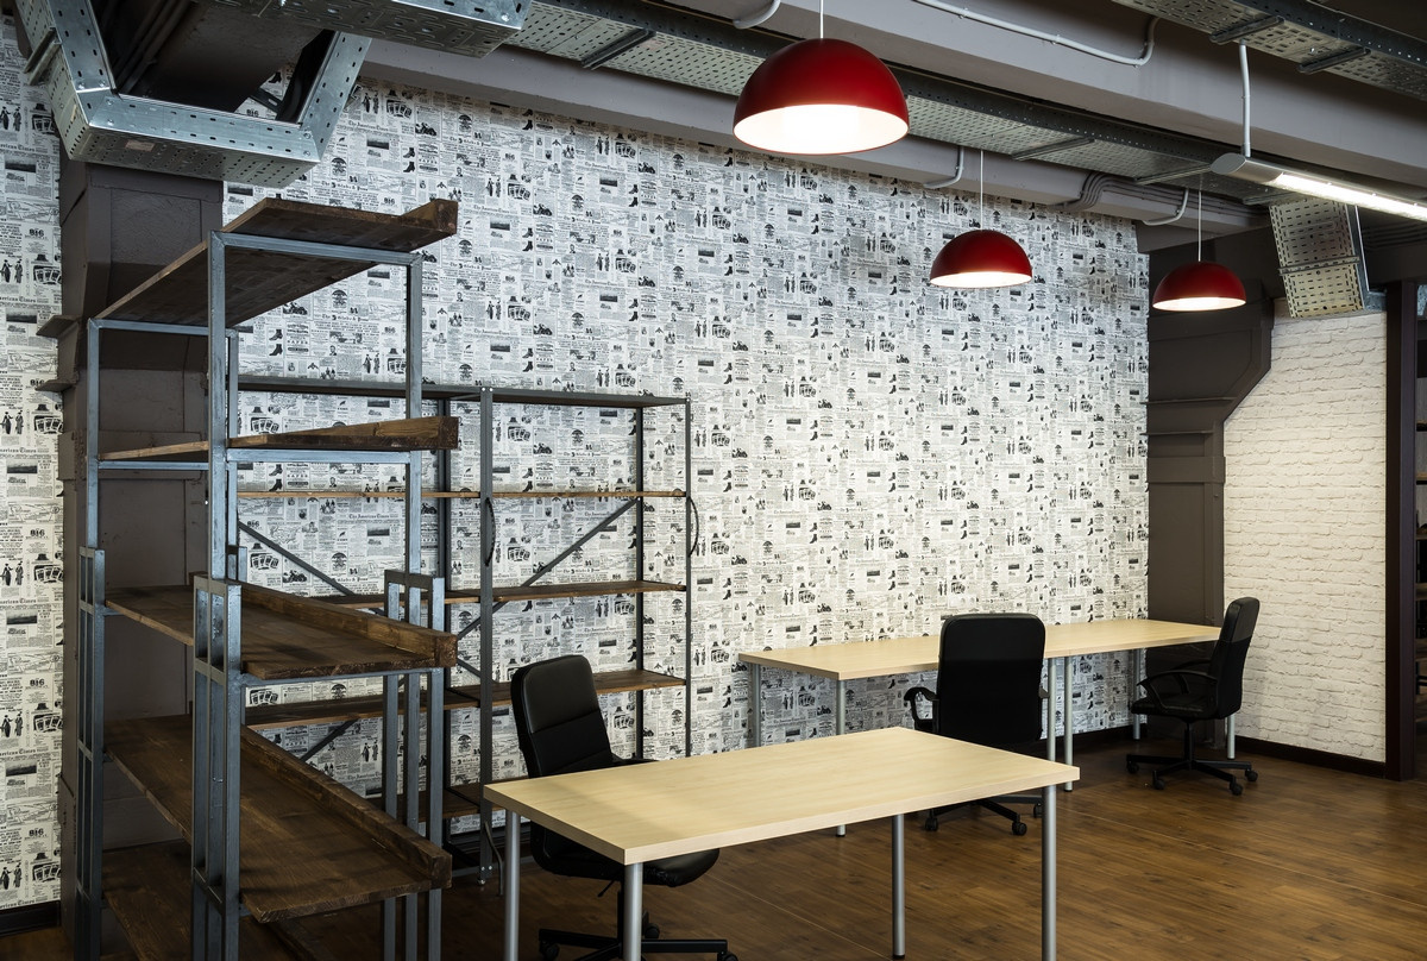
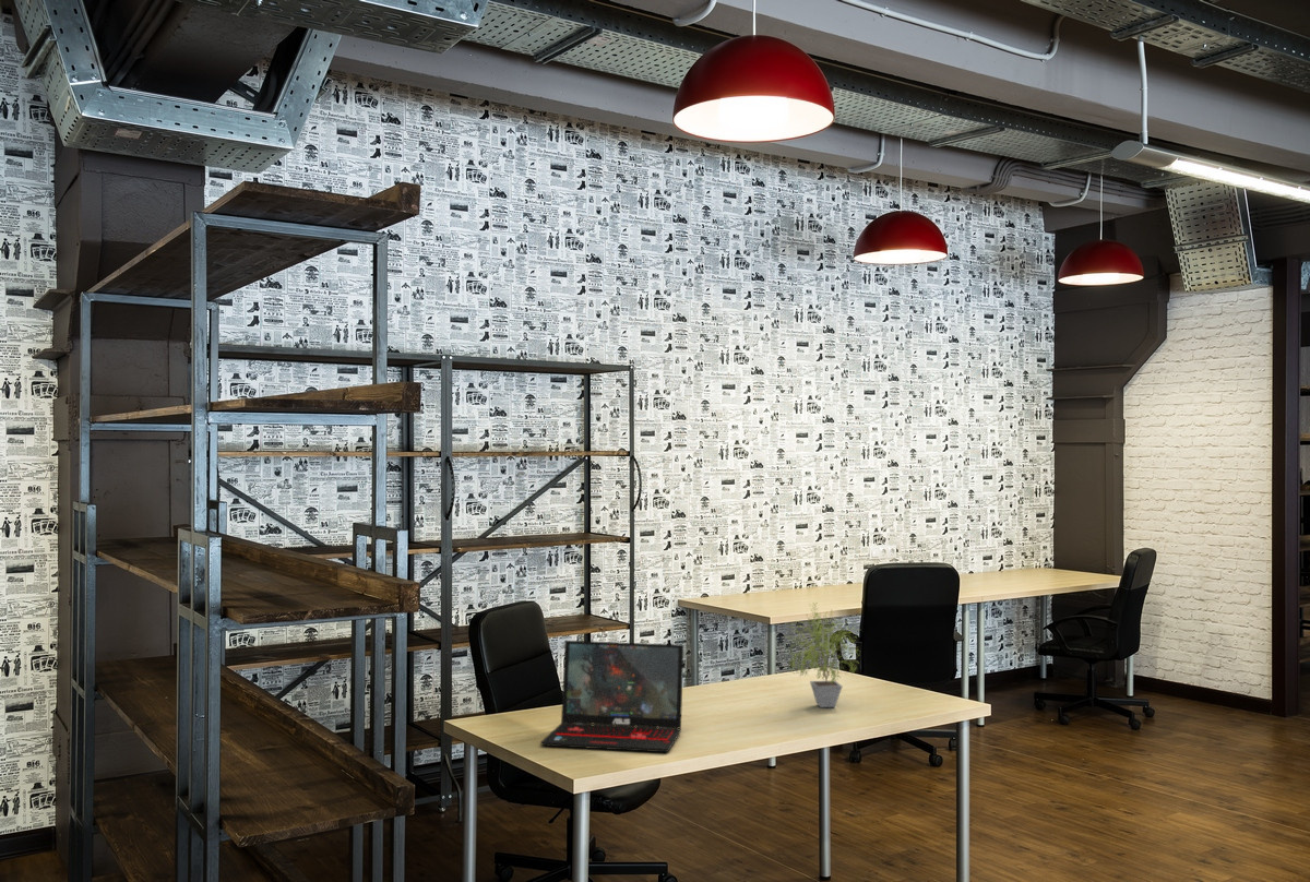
+ laptop (614, 694)
+ potted plant (822, 655)
